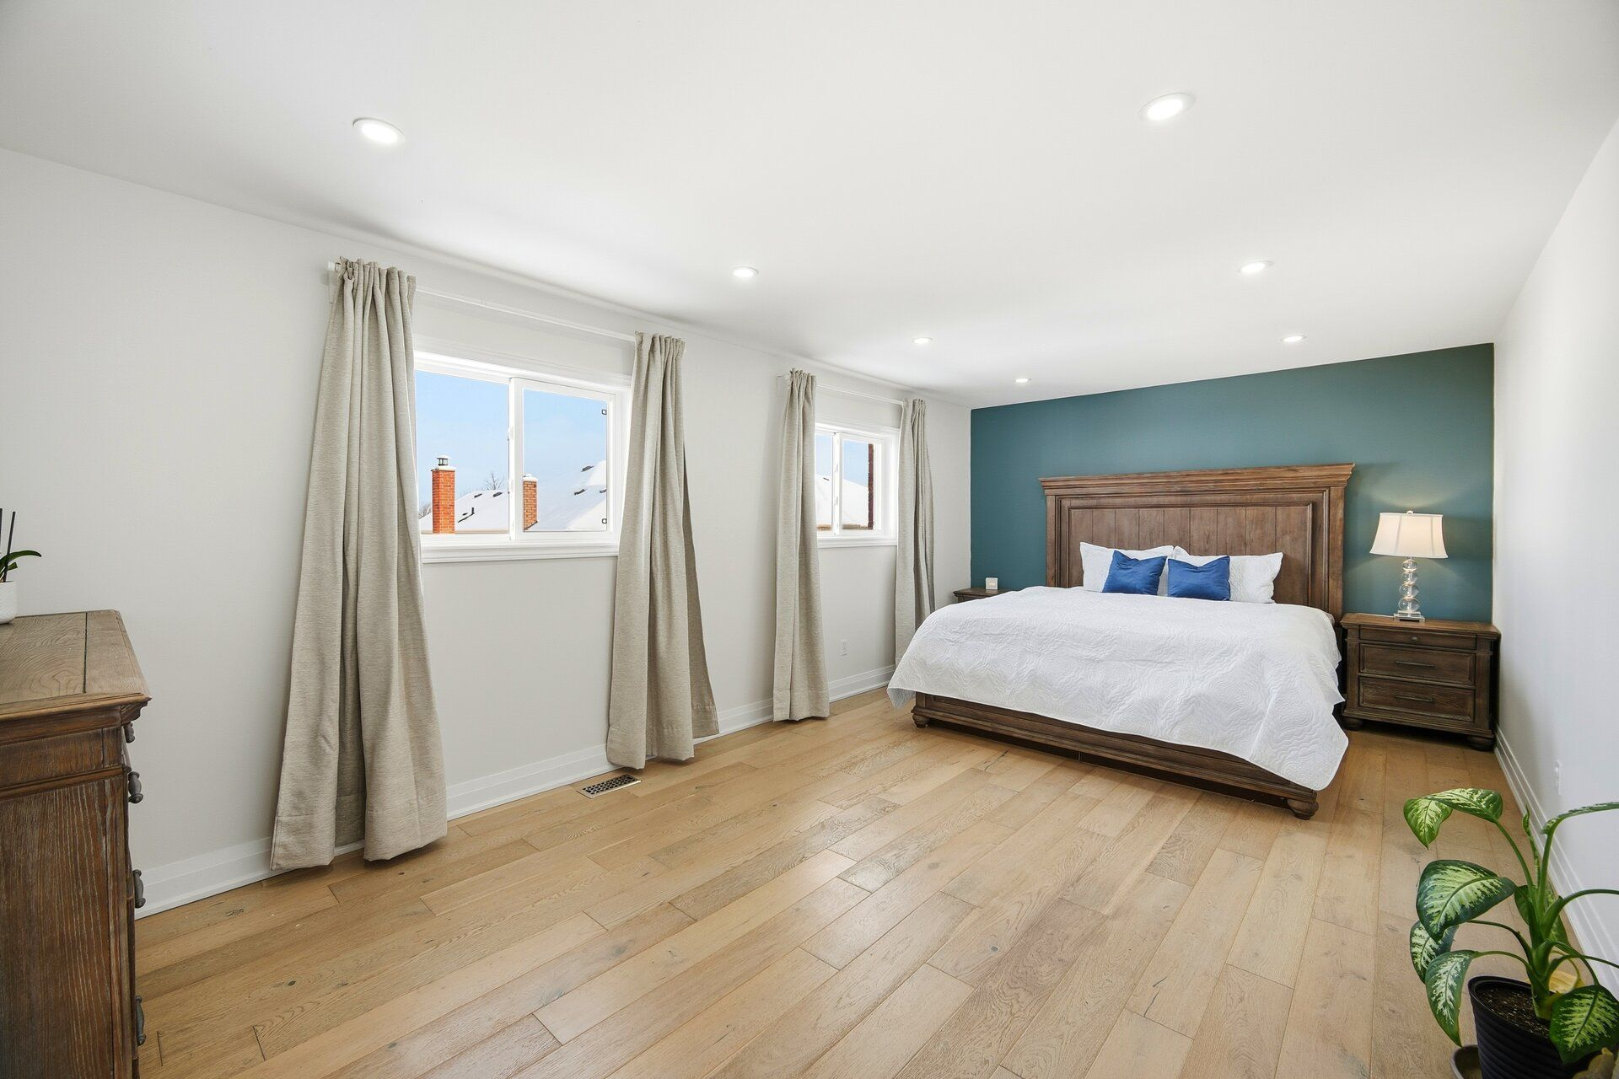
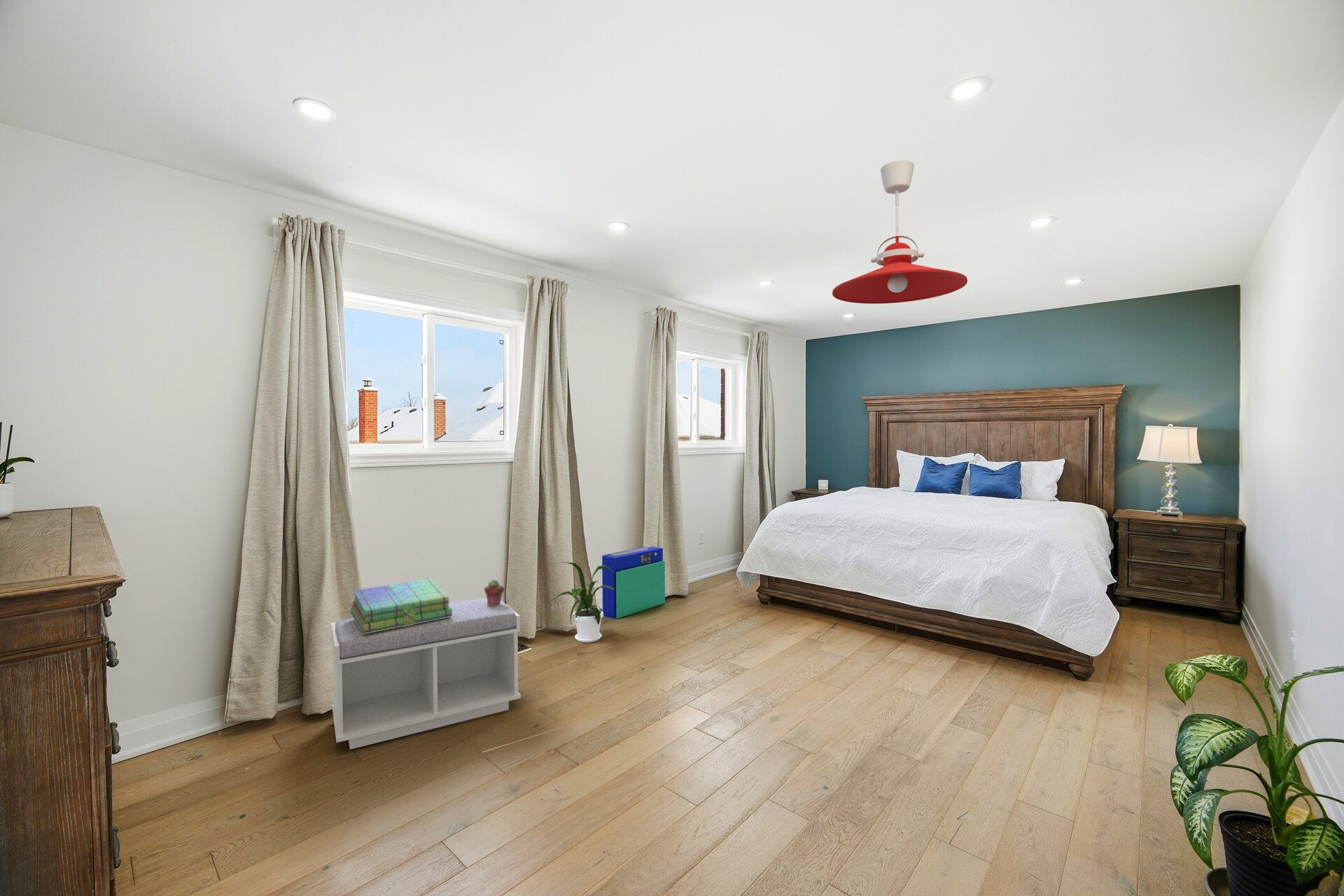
+ stack of books (400, 607)
+ air purifier (634, 580)
+ pendant light (897, 230)
+ potted succulent (493, 591)
+ house plant (586, 599)
+ bench (428, 664)
